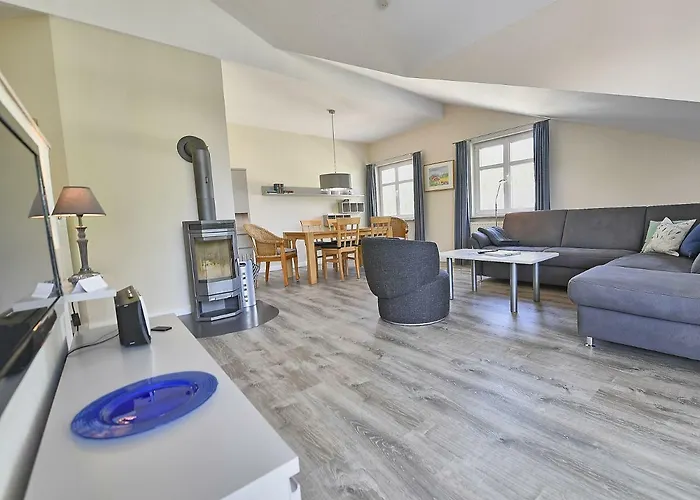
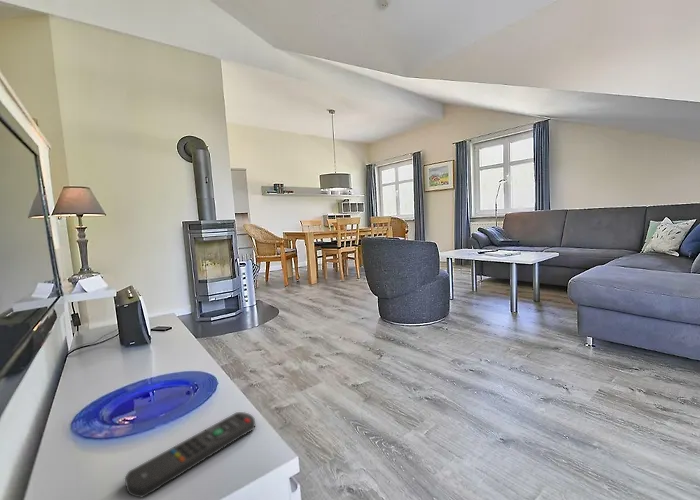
+ remote control (197, 447)
